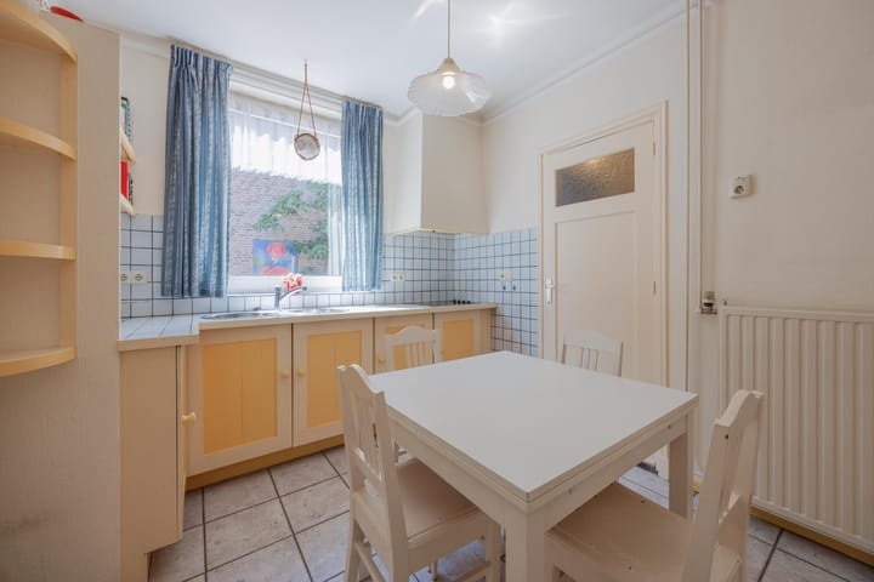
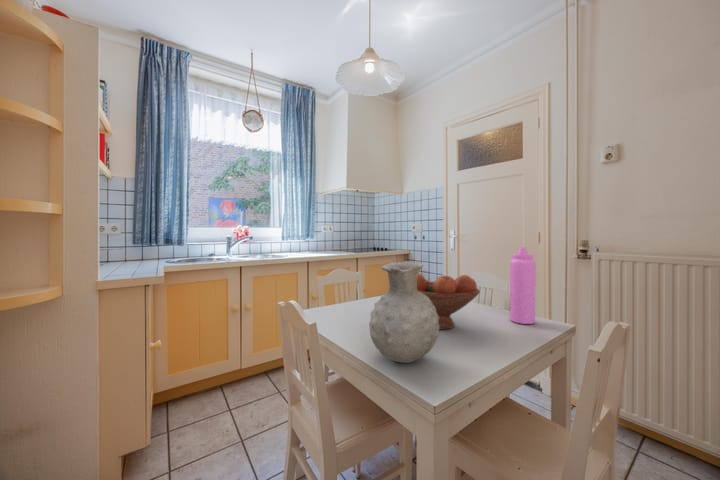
+ water bottle (522, 284)
+ vase (403, 311)
+ fruit bowl (440, 299)
